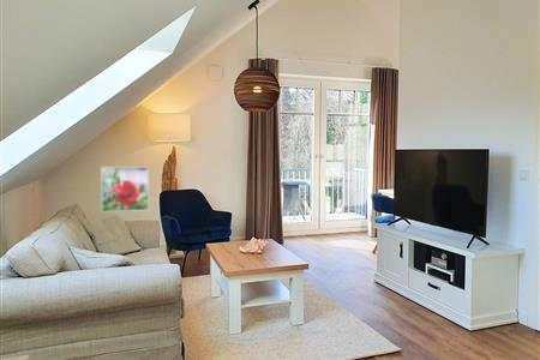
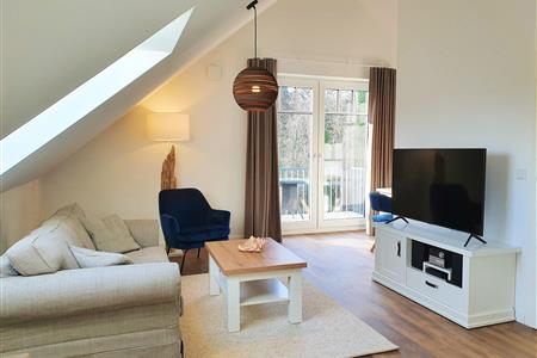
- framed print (125, 188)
